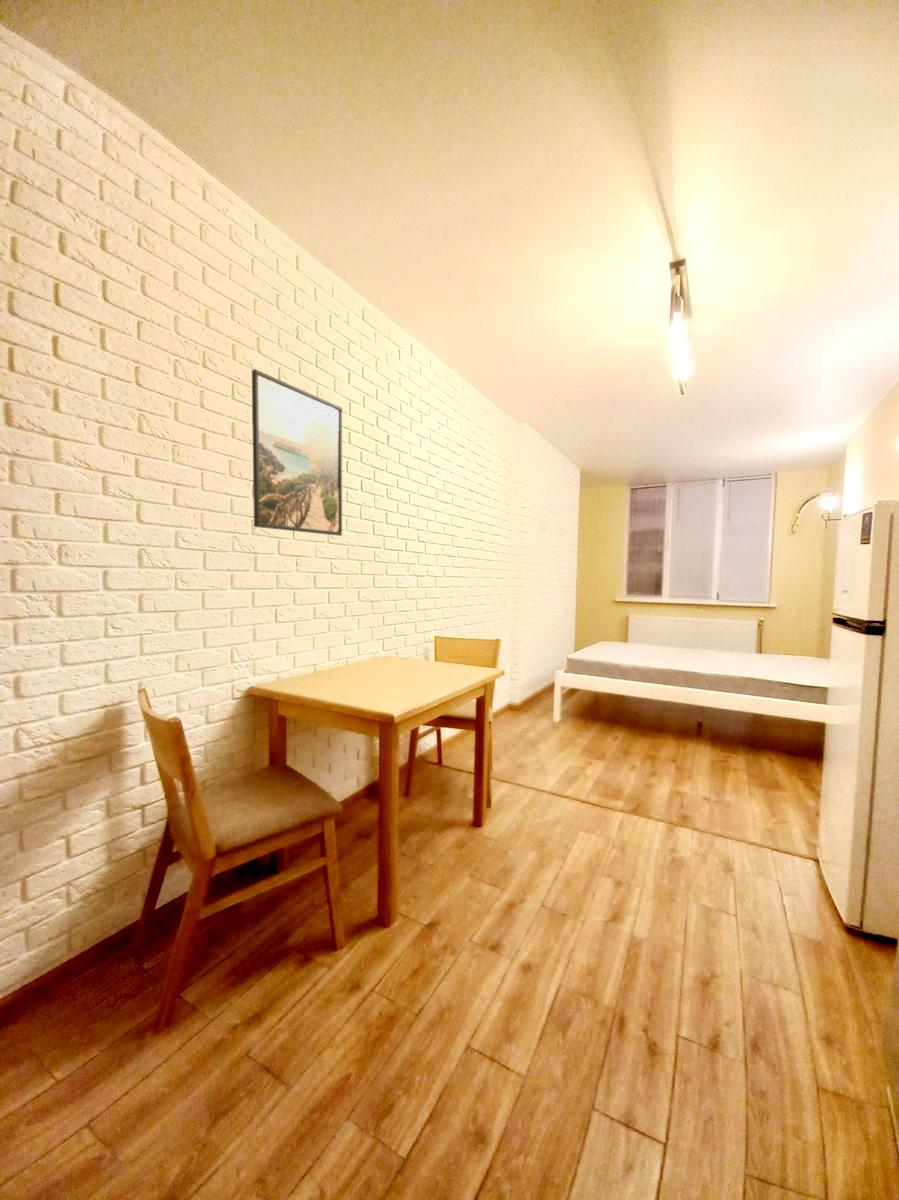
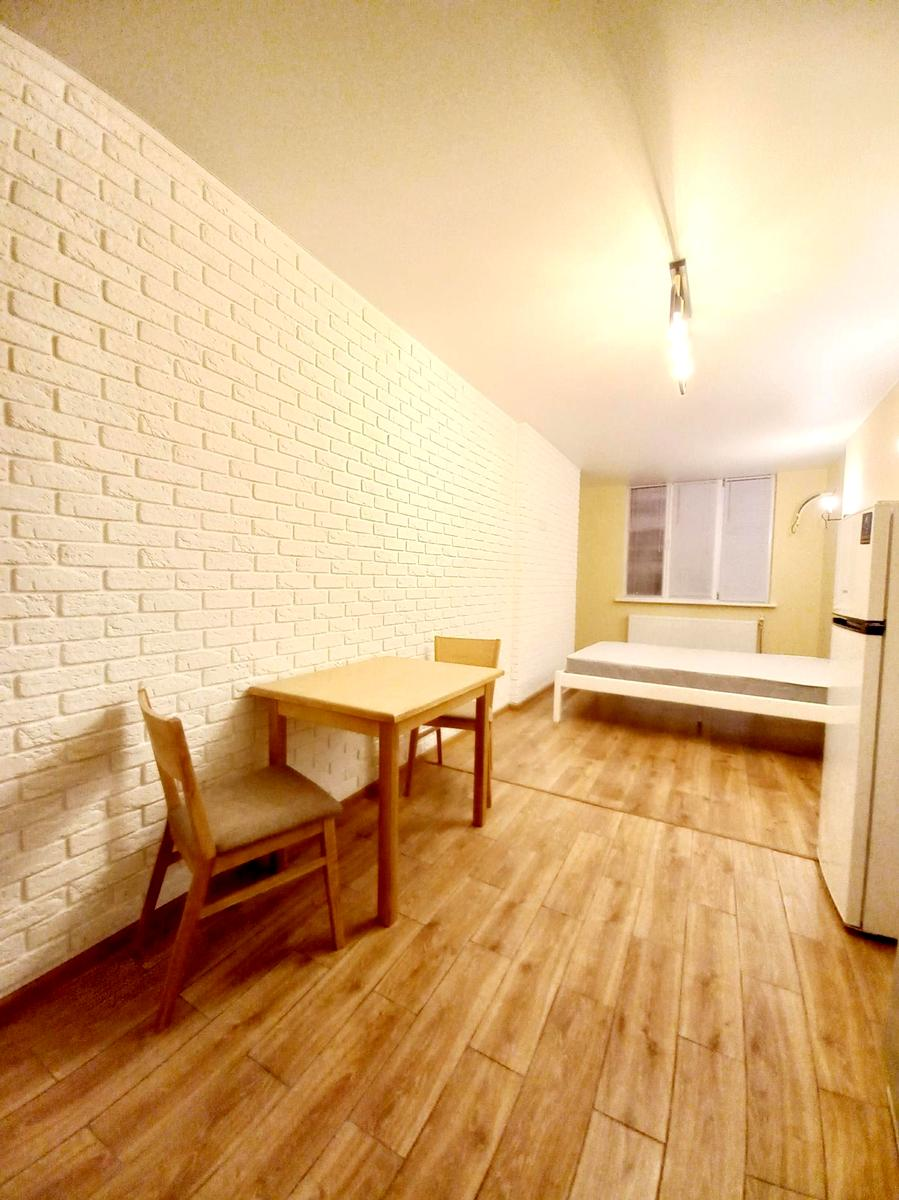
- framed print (301, 462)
